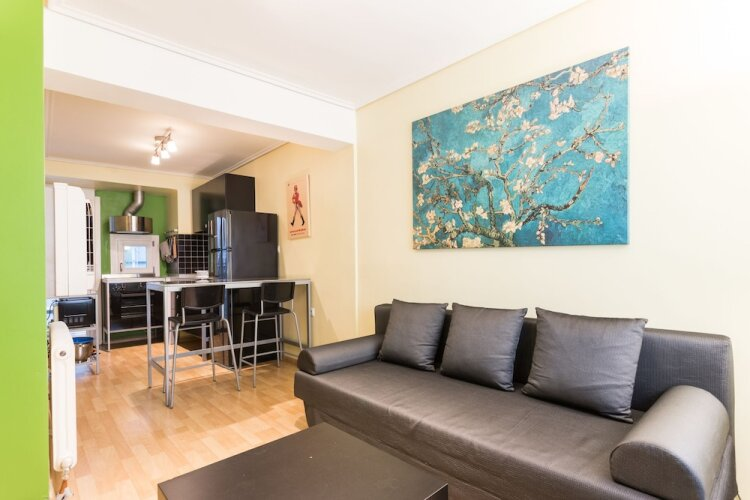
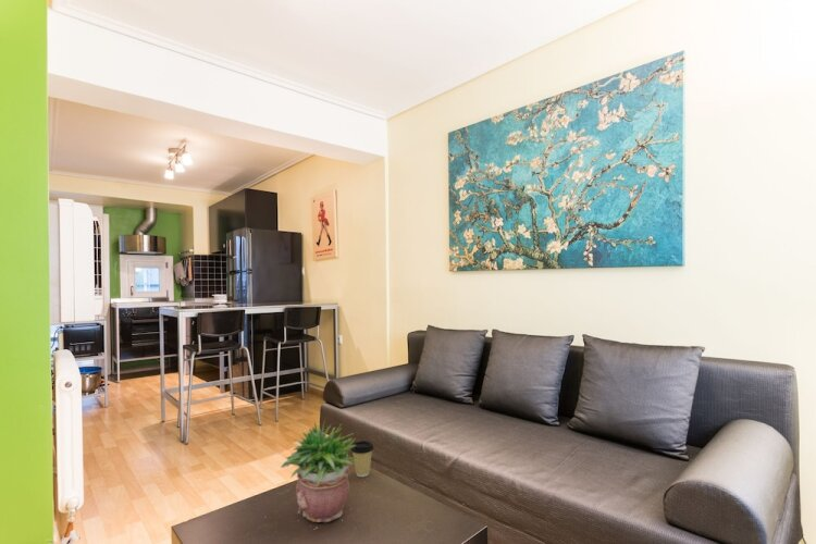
+ potted plant (324, 469)
+ coffee cup (362, 458)
